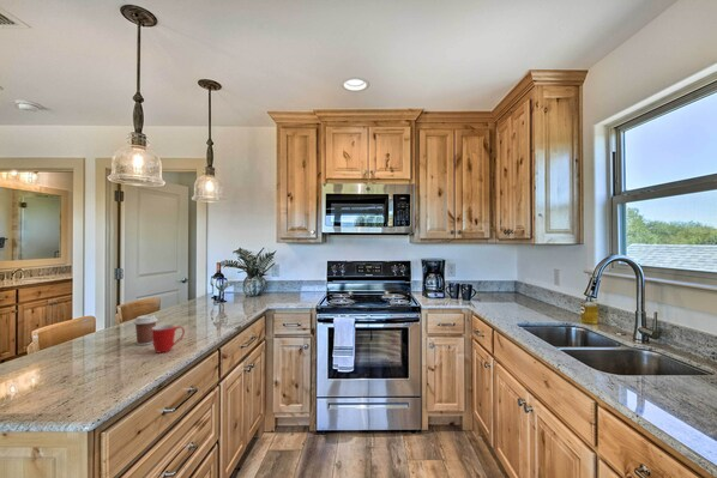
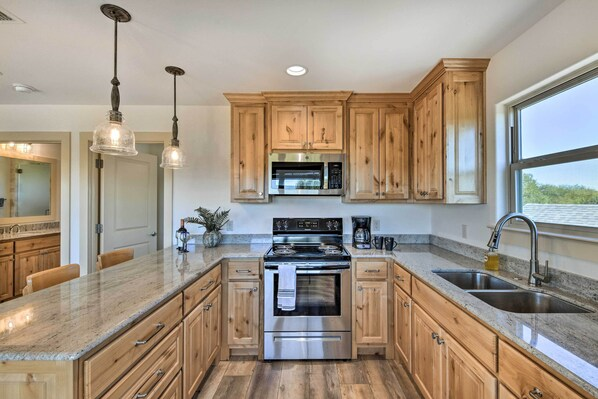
- mug (168, 338)
- coffee cup (145, 329)
